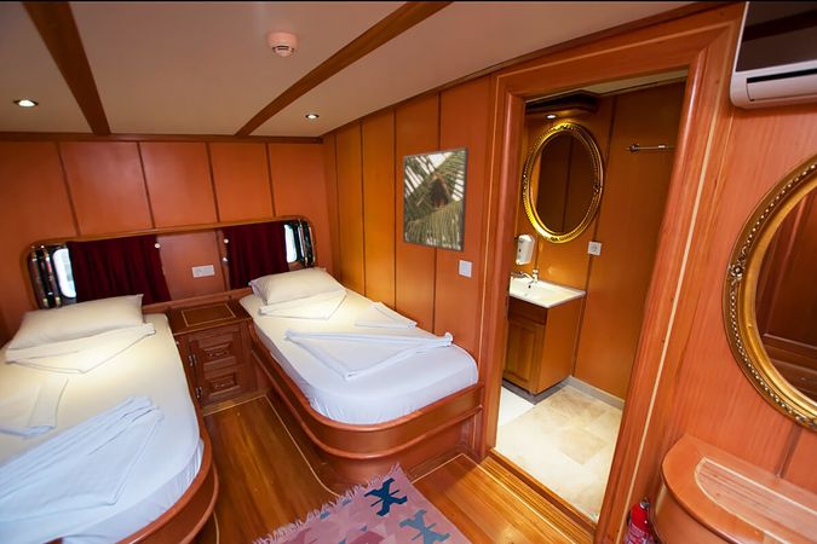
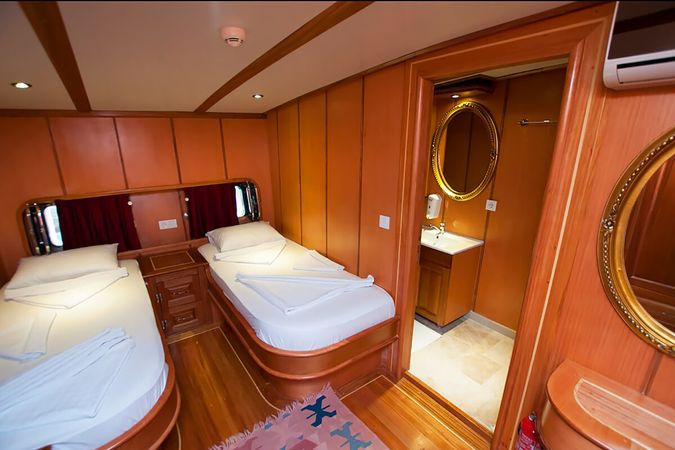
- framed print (431, 201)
